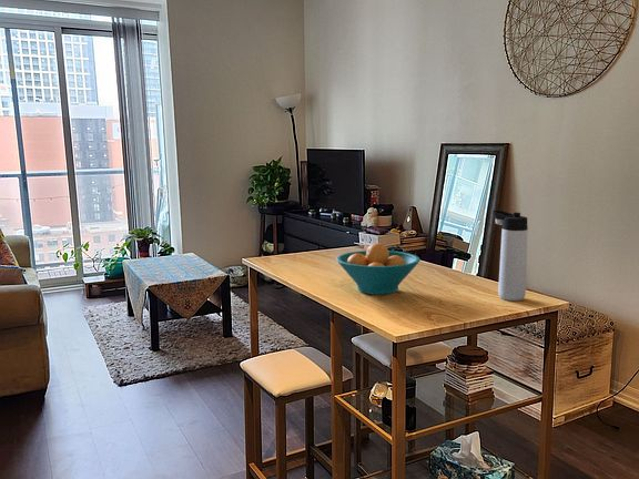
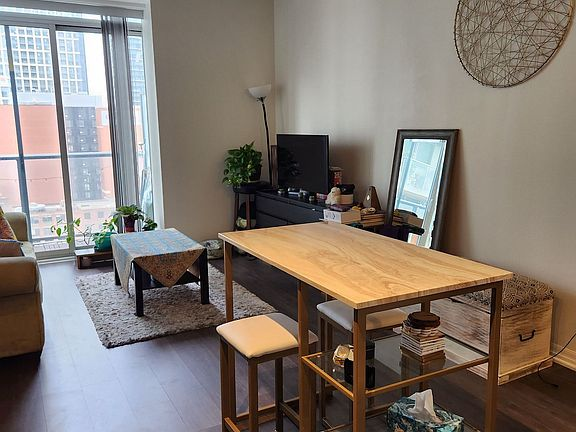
- thermos bottle (508, 254)
- fruit bowl (377, 266)
